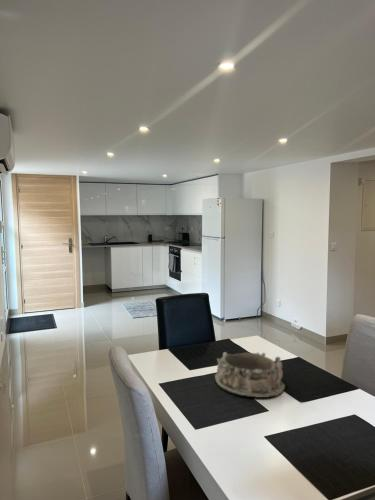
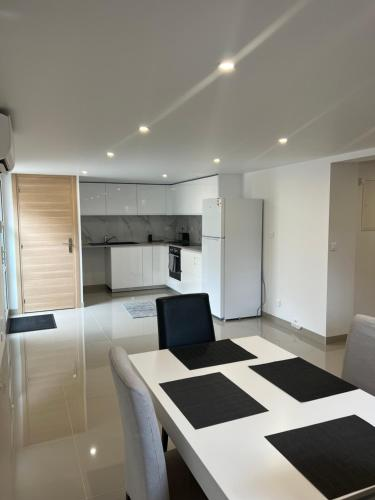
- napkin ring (248, 370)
